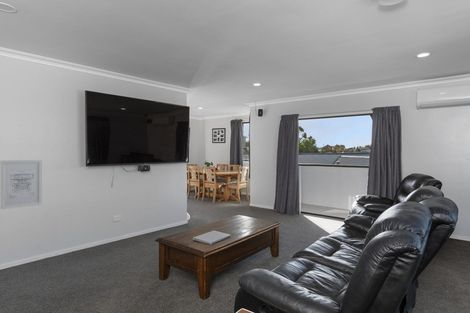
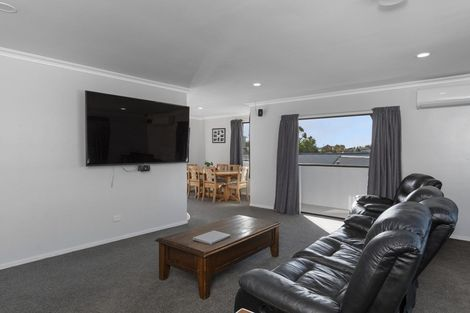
- wall art (22, 183)
